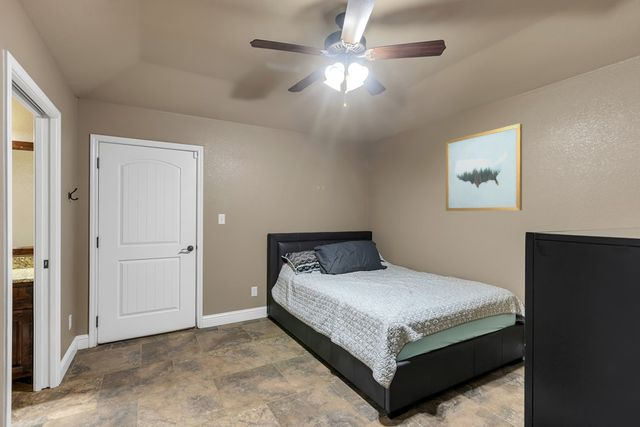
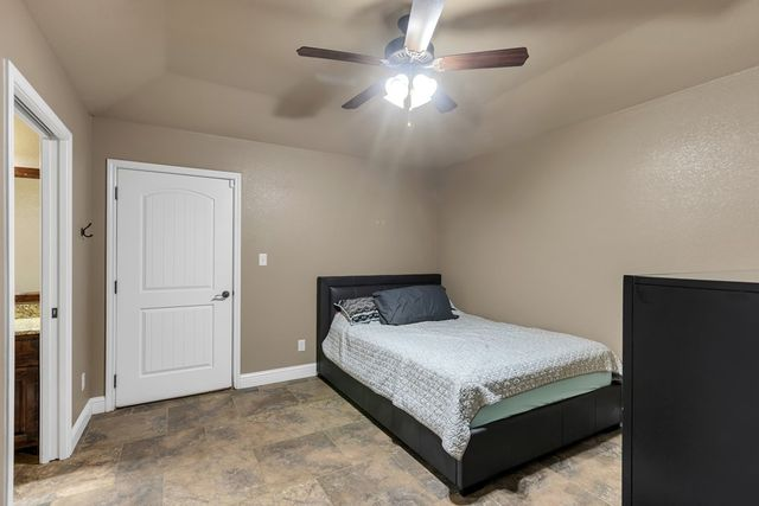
- wall art (479, 172)
